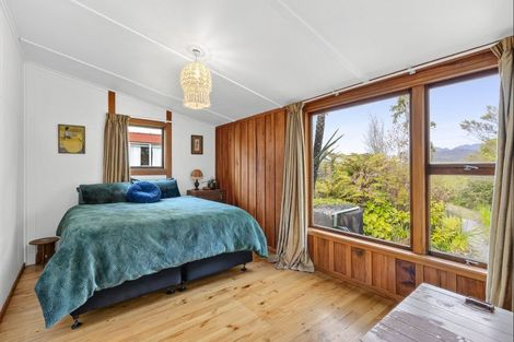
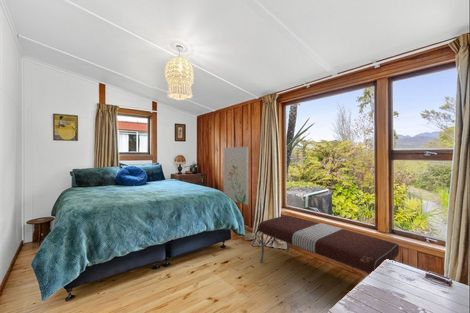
+ bench (319, 253)
+ wall art (235, 174)
